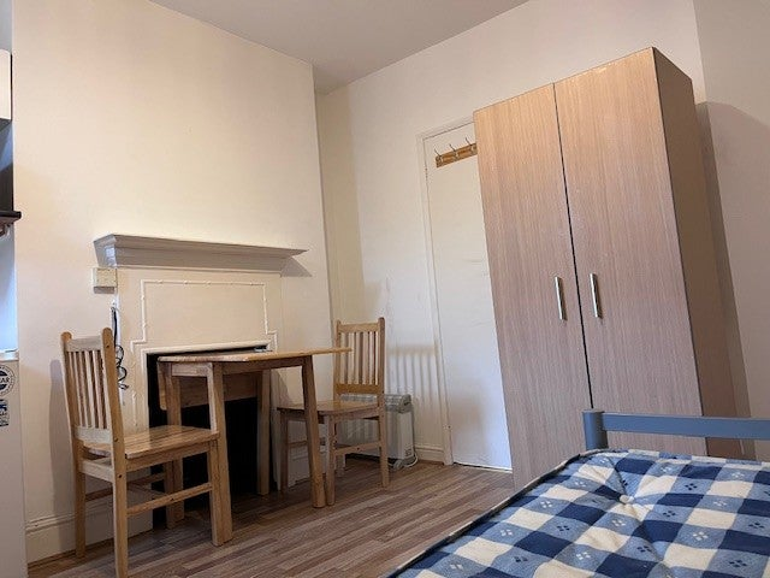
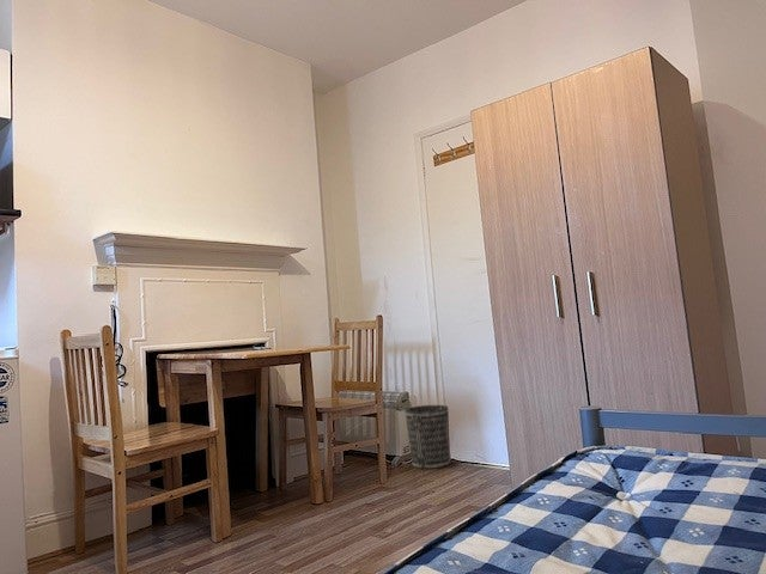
+ wastebasket (428, 435)
